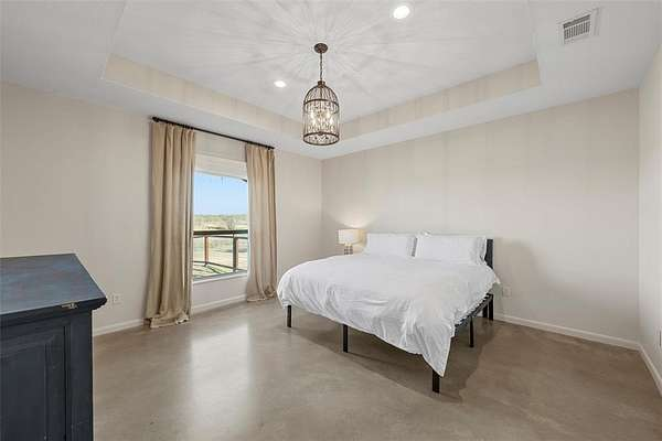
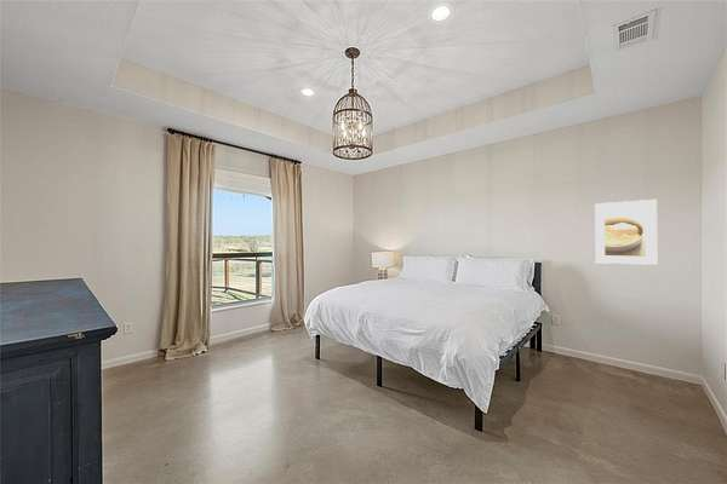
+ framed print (624, 232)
